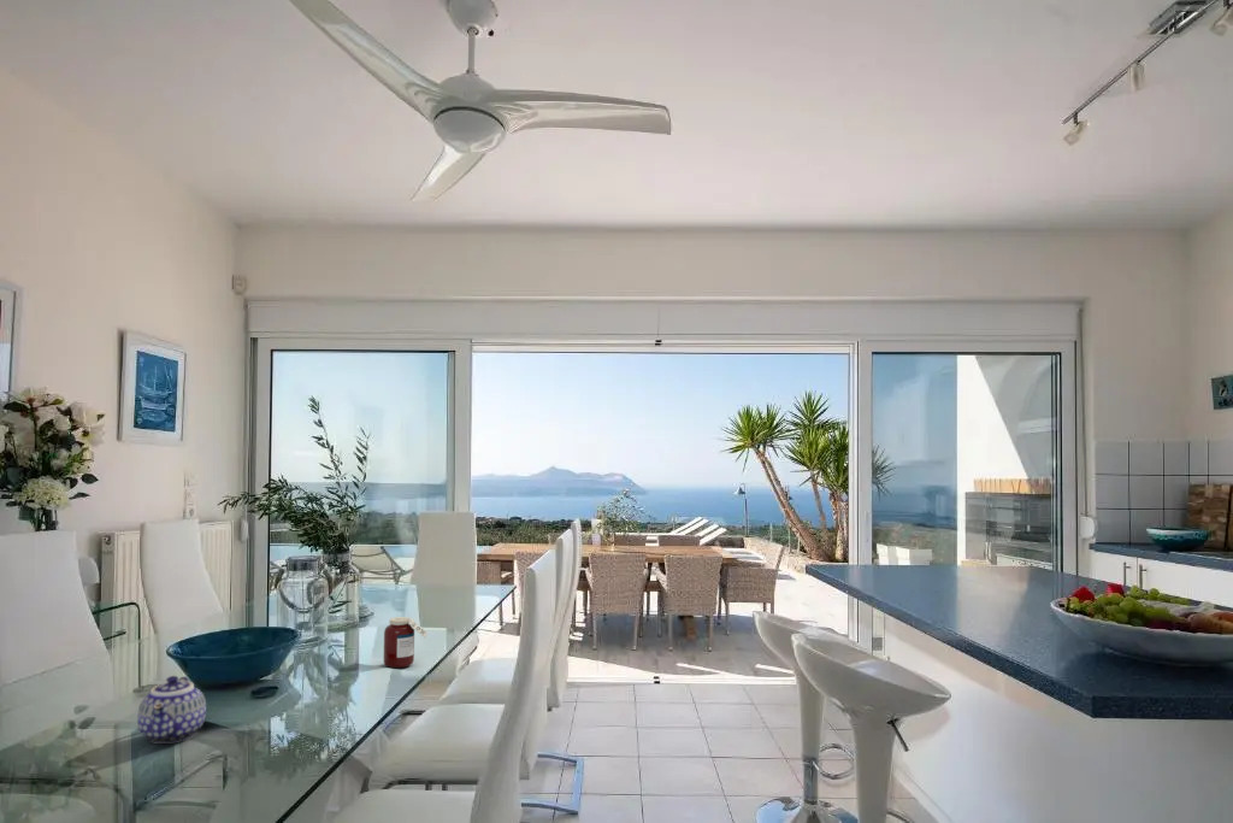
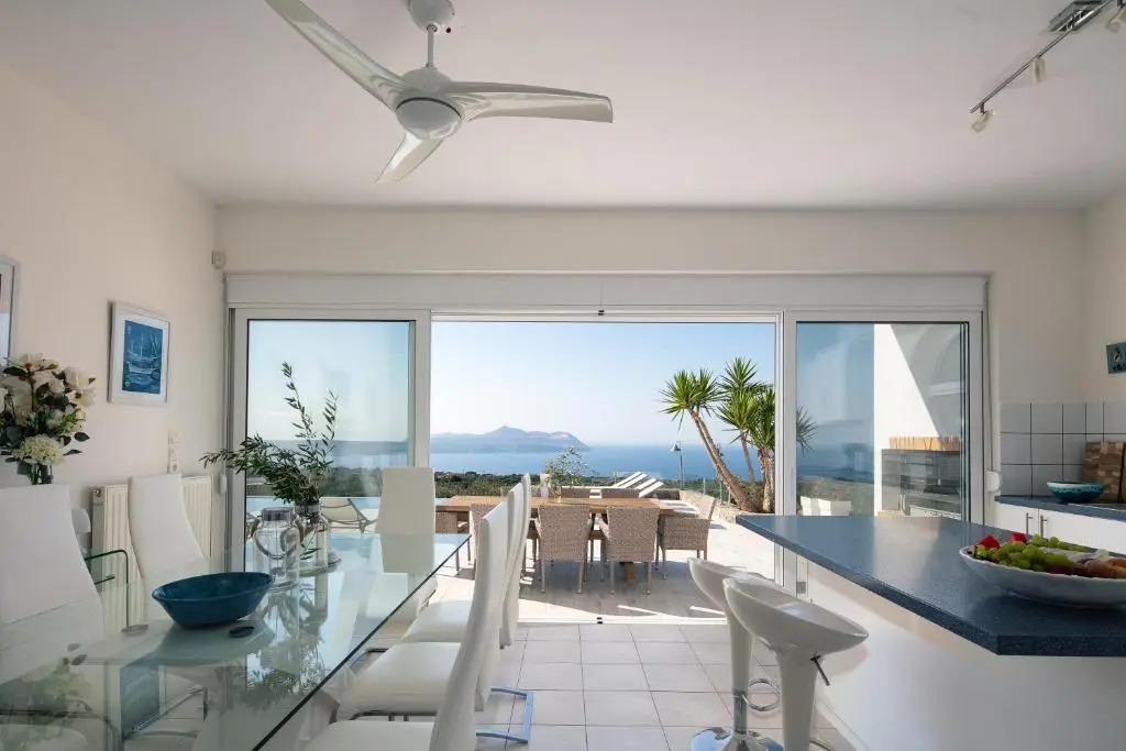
- jar (405, 641)
- teapot (172, 706)
